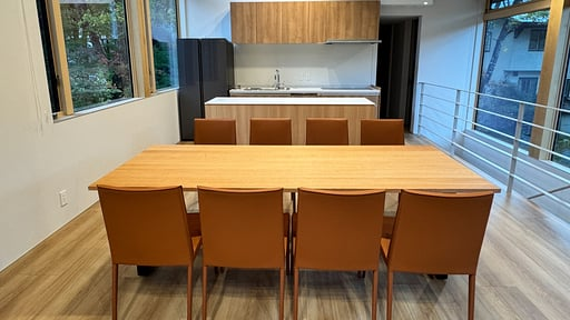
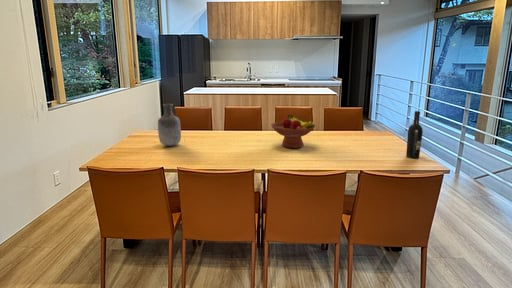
+ vase (169, 124)
+ fruit bowl (292, 131)
+ wine bottle (414, 134)
